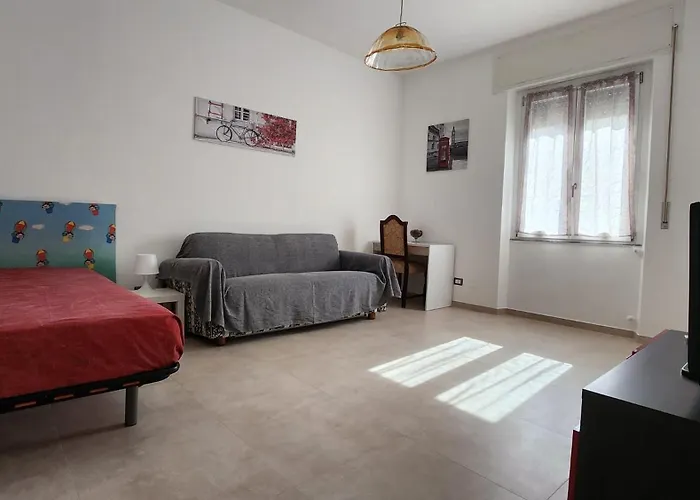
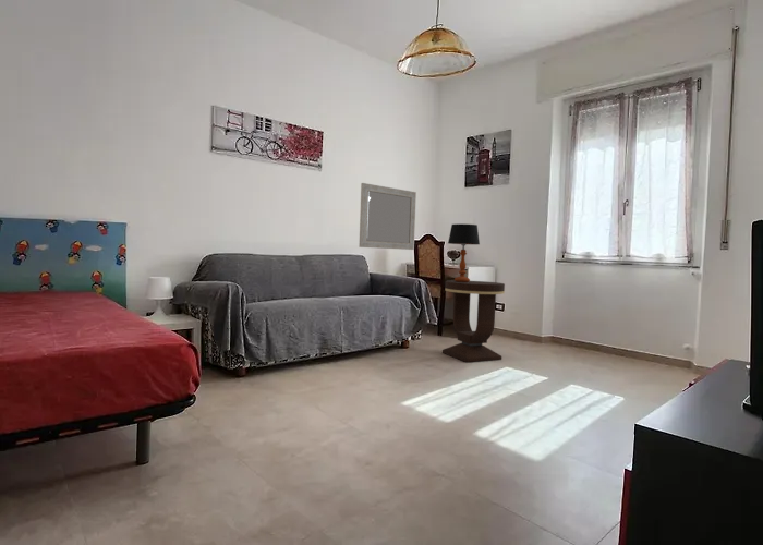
+ home mirror (388, 218)
+ table lamp (462, 253)
+ side table (469, 319)
